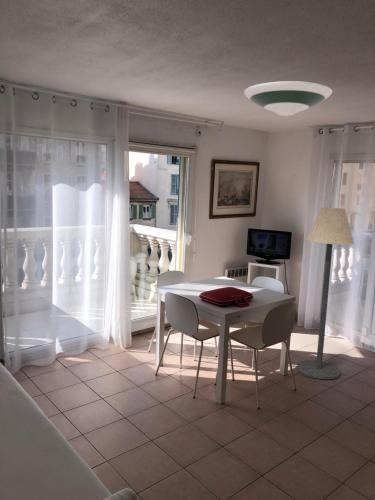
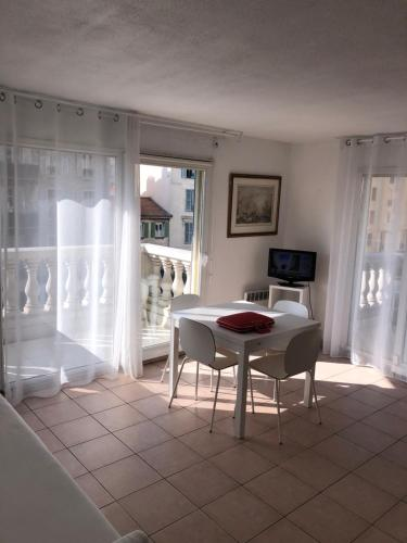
- floor lamp (325, 291)
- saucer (286, 103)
